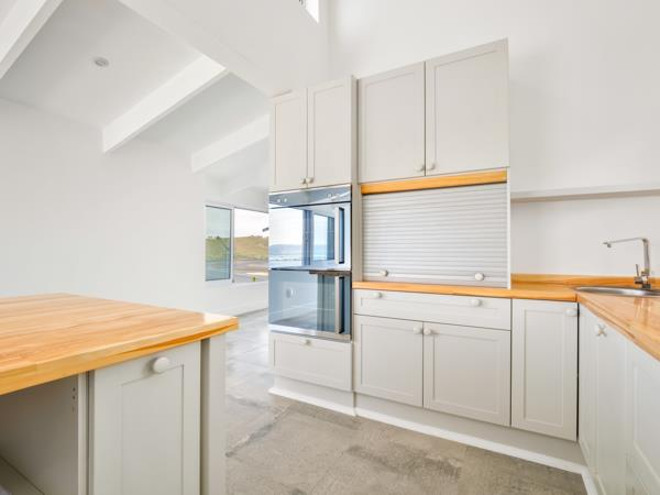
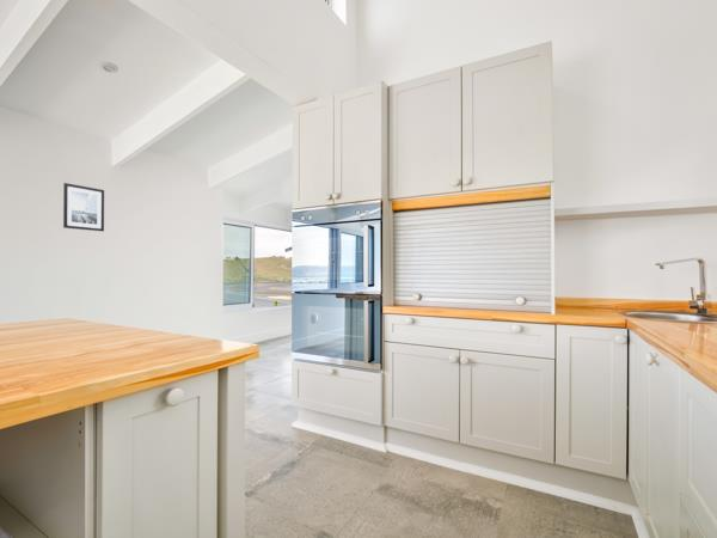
+ wall art (84, 208)
